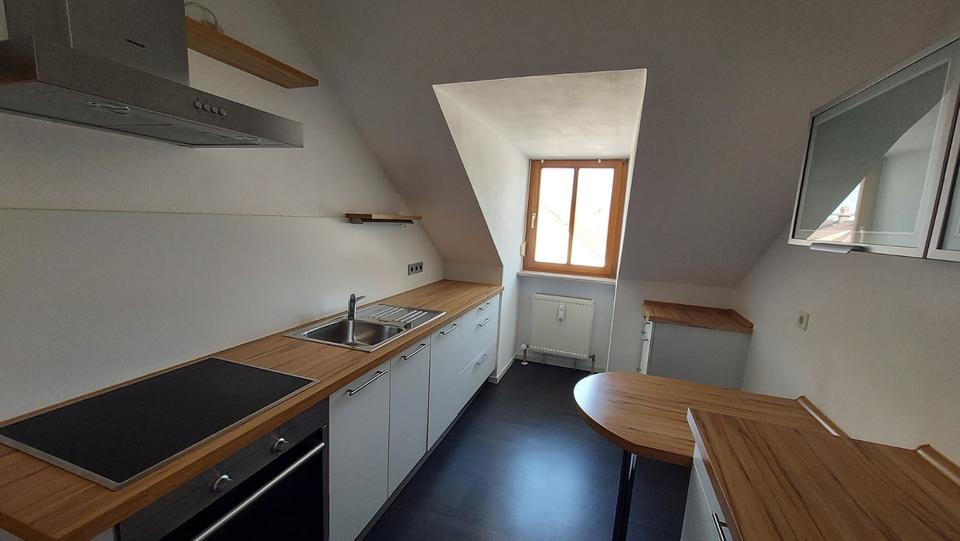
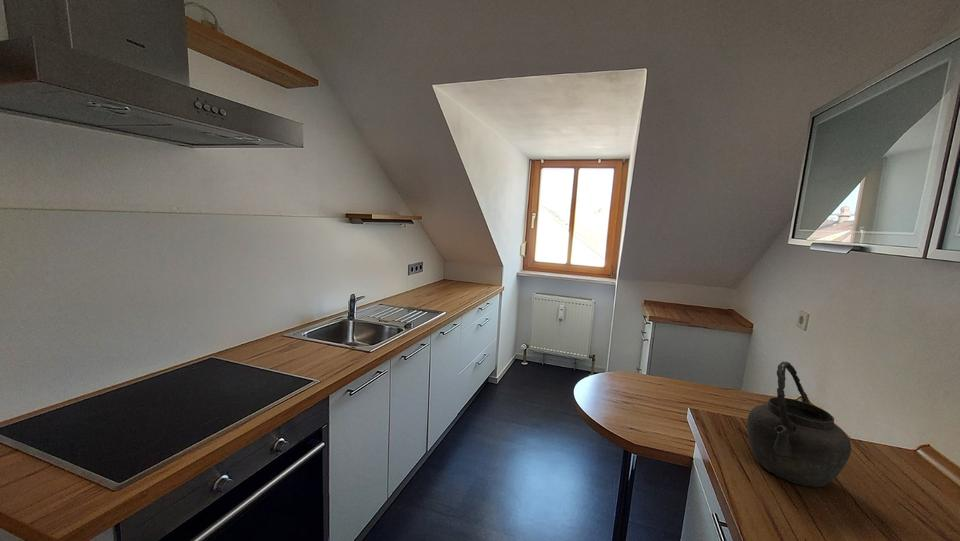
+ kettle (790, 421)
